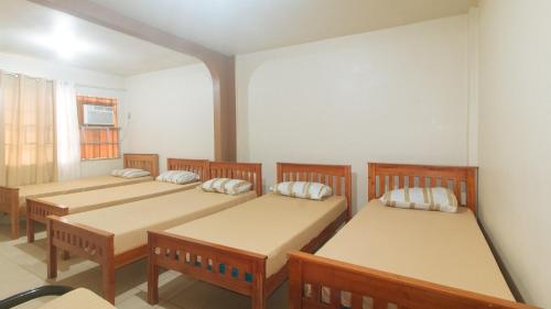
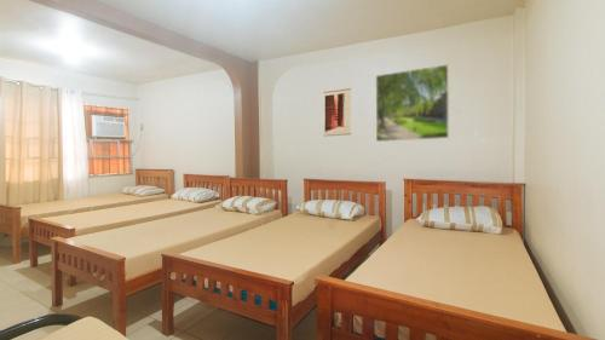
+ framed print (410, 105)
+ wall art (336, 113)
